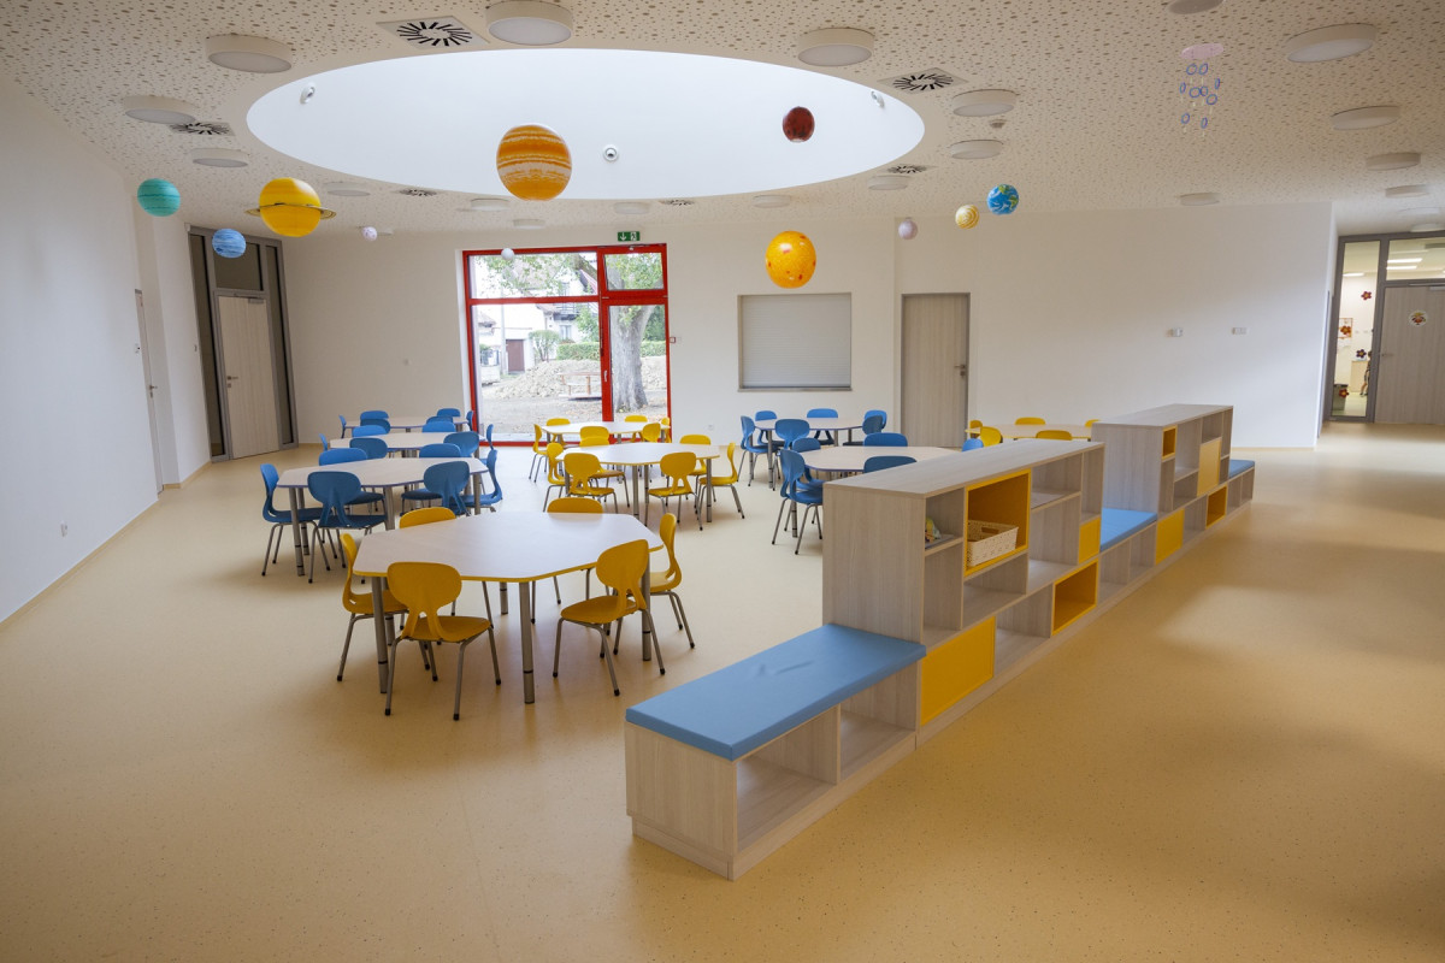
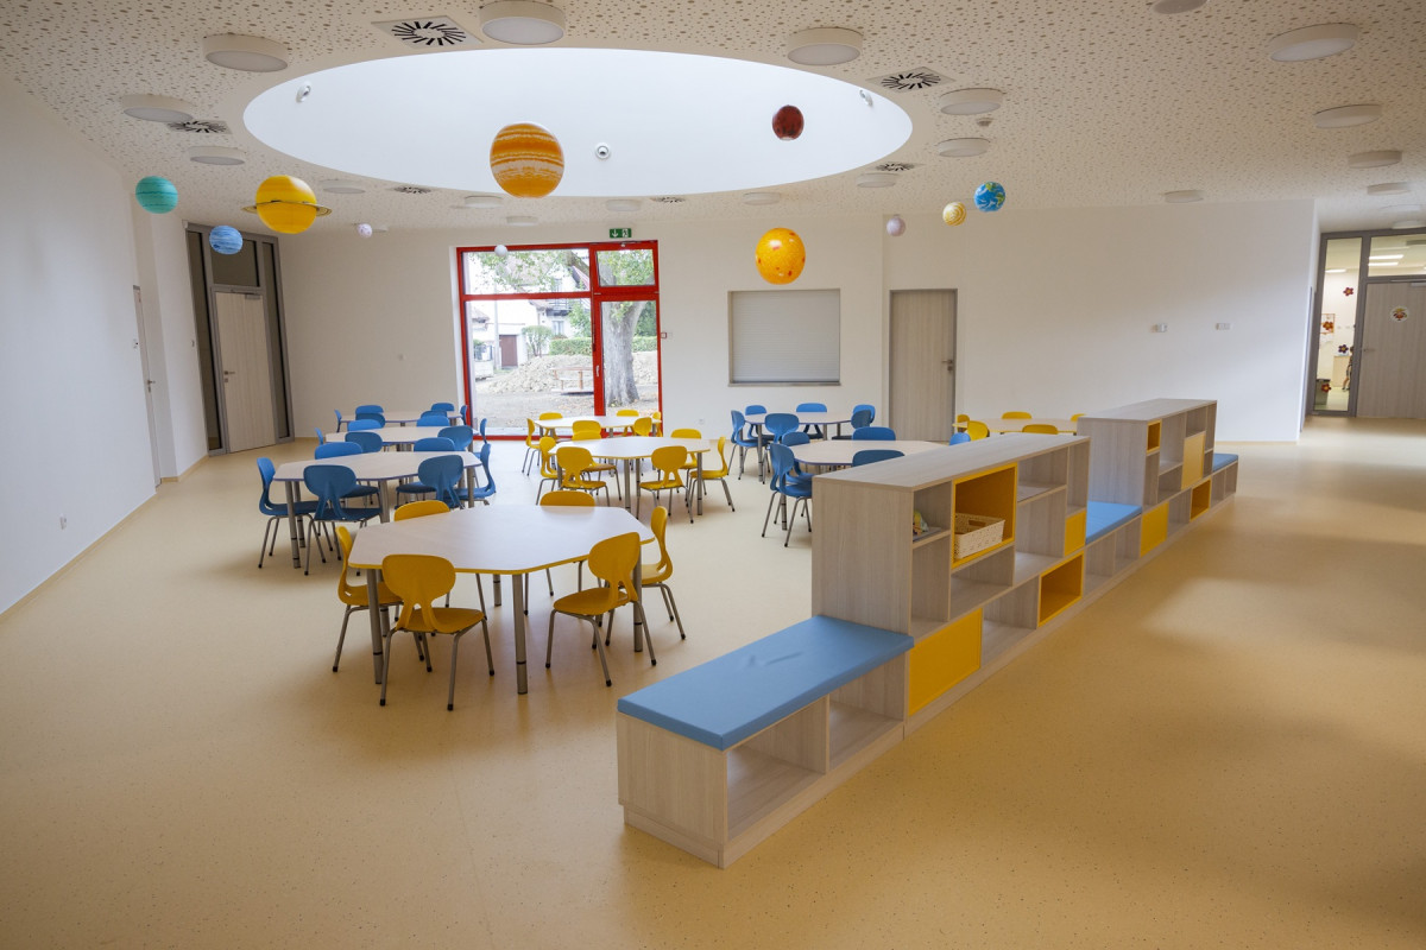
- ceiling mobile (1199, 93)
